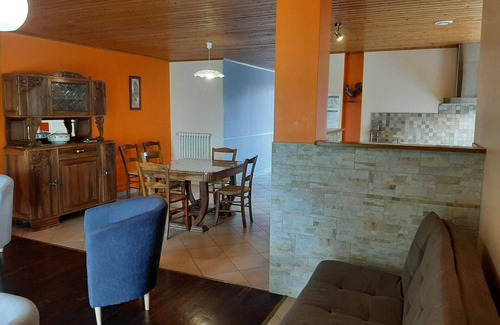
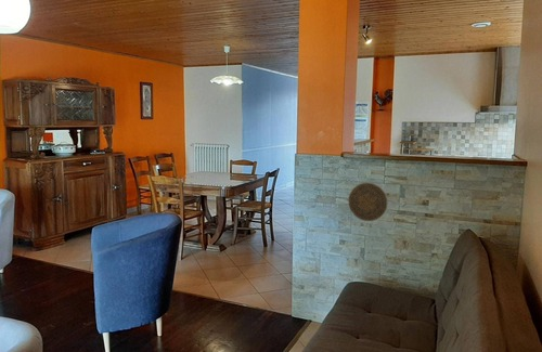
+ decorative plate (366, 201)
